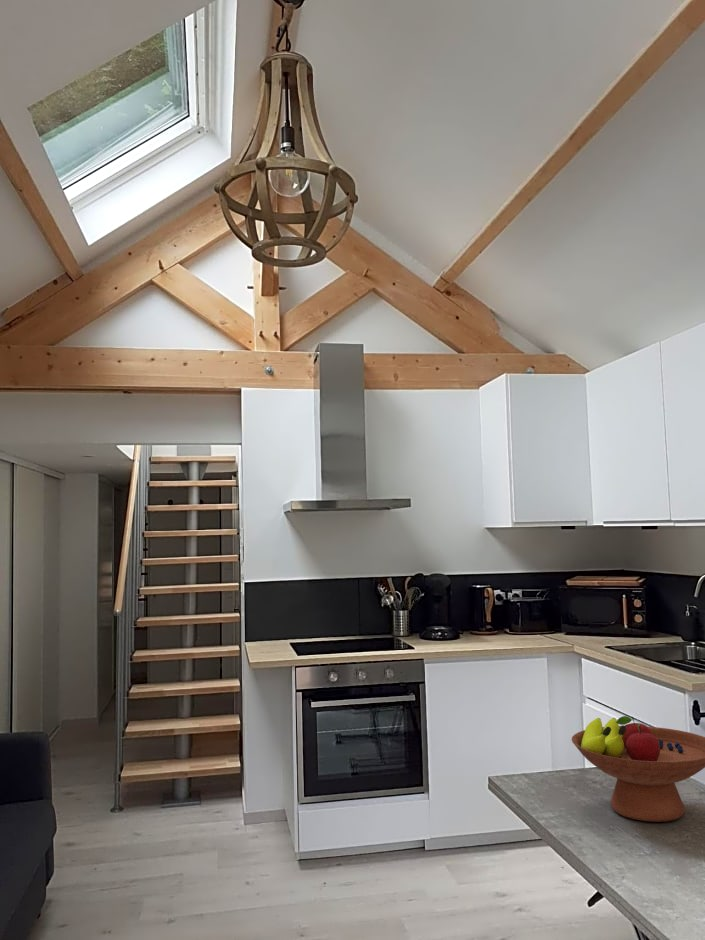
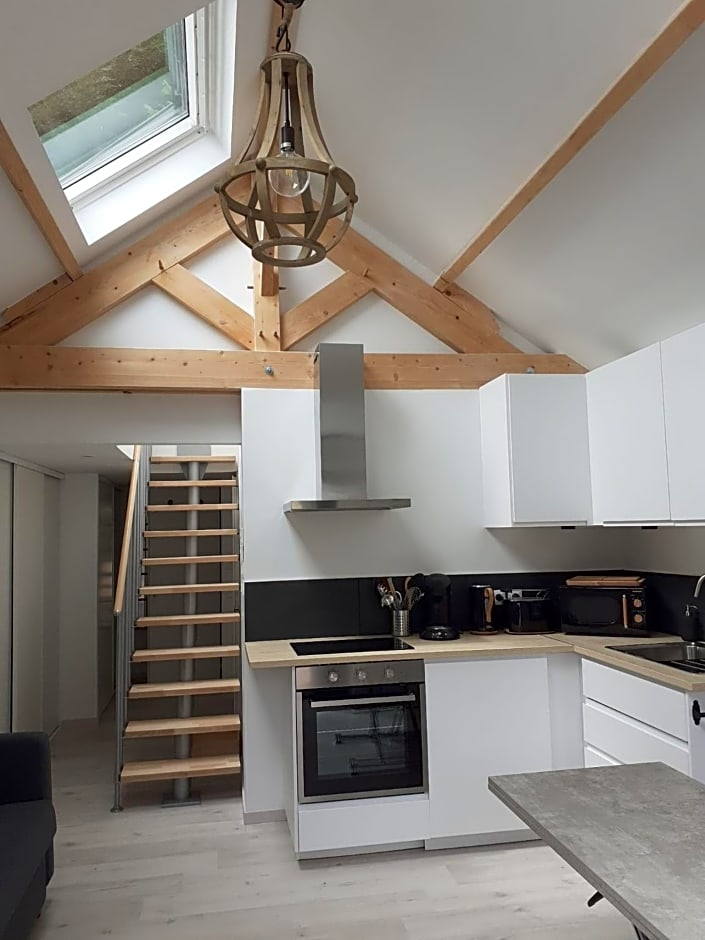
- fruit bowl (644, 763)
